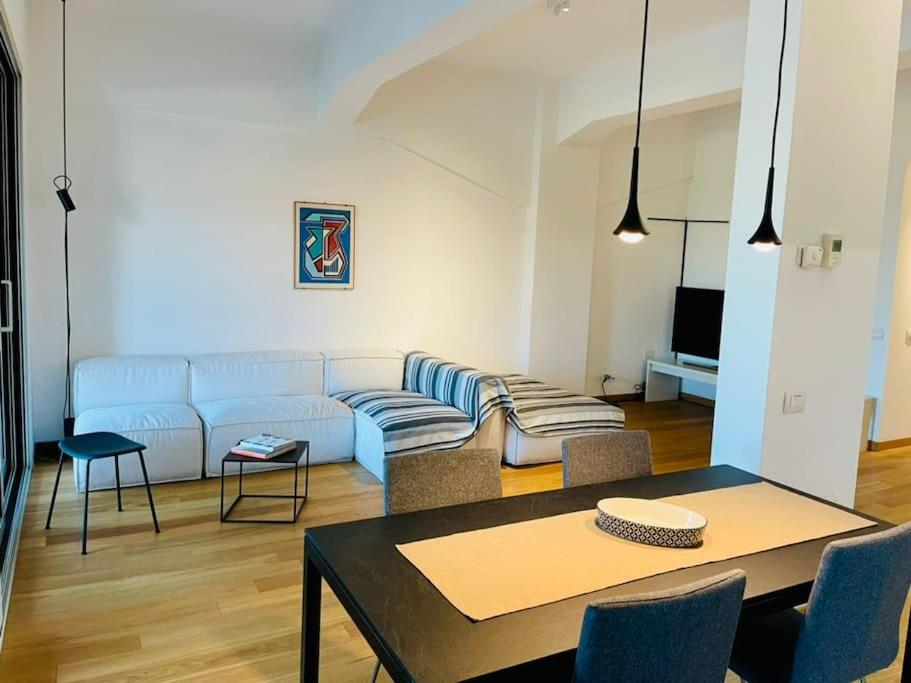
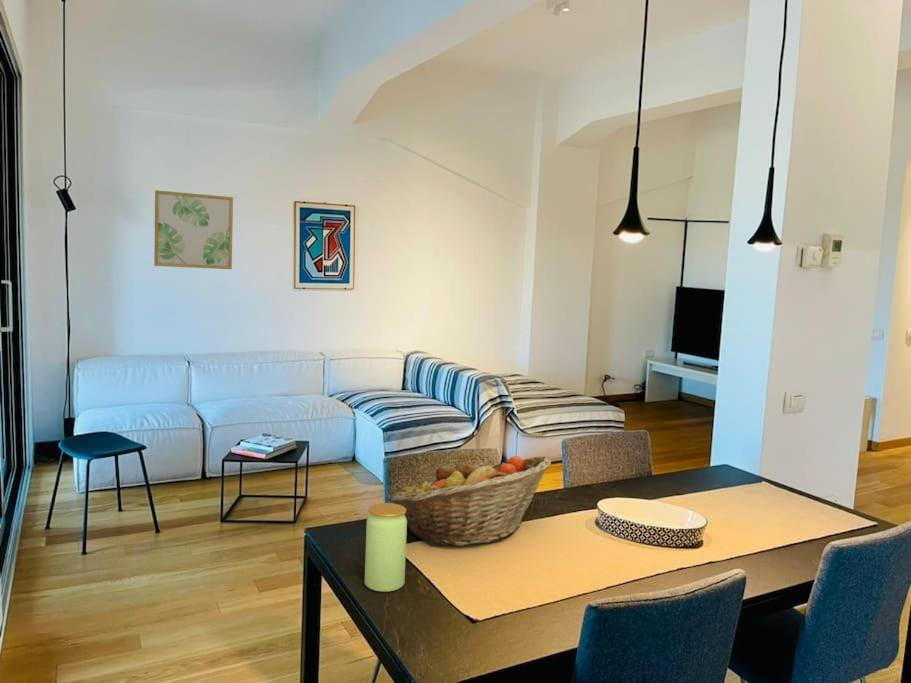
+ wall art (194, 231)
+ jar (385, 546)
+ fruit basket (473, 492)
